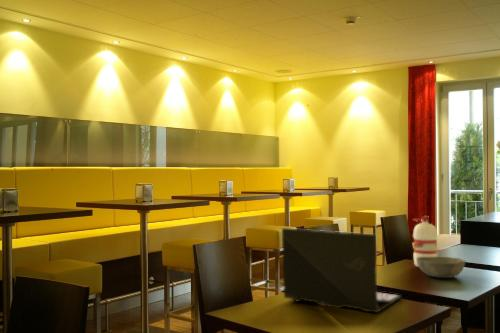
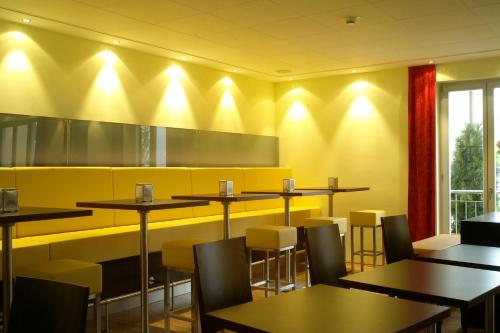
- water bottle (425, 241)
- bowl (440, 267)
- laptop (342, 263)
